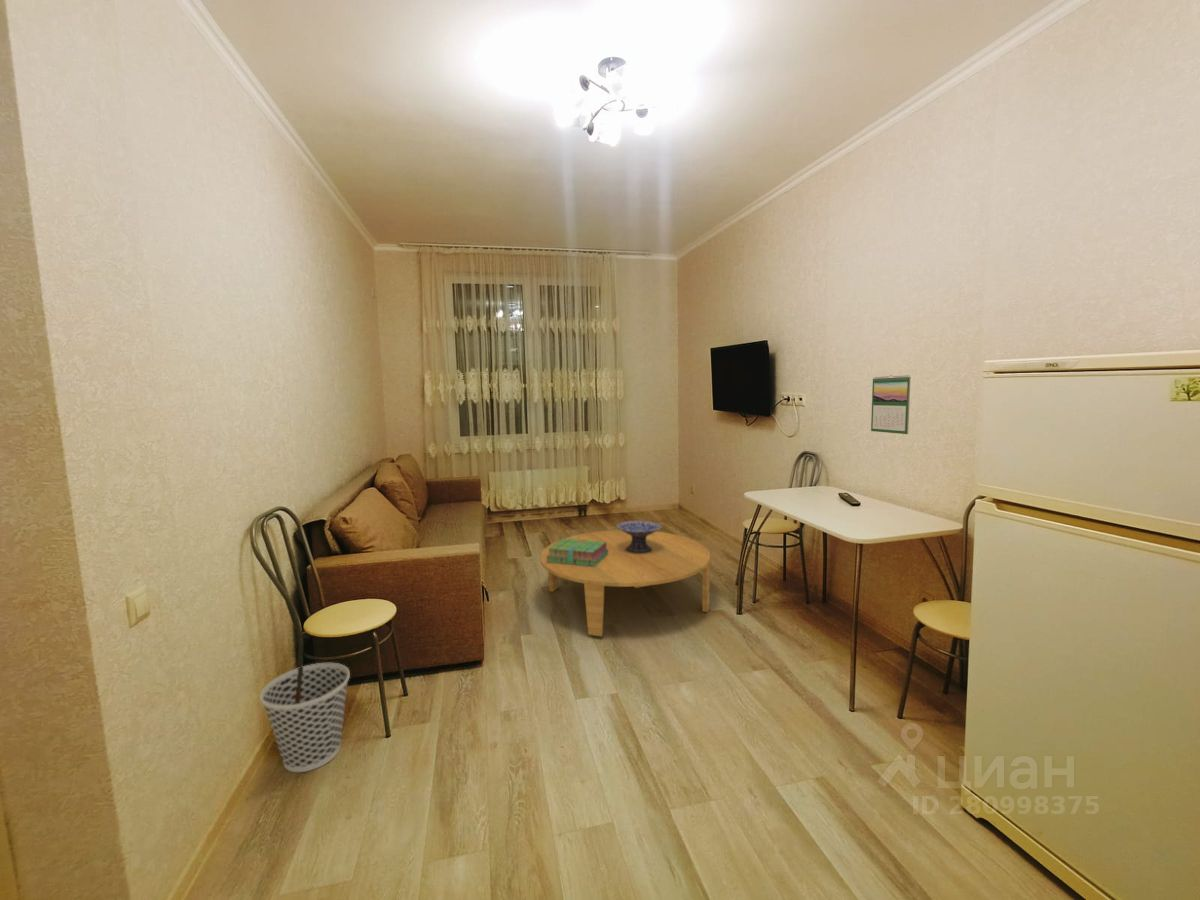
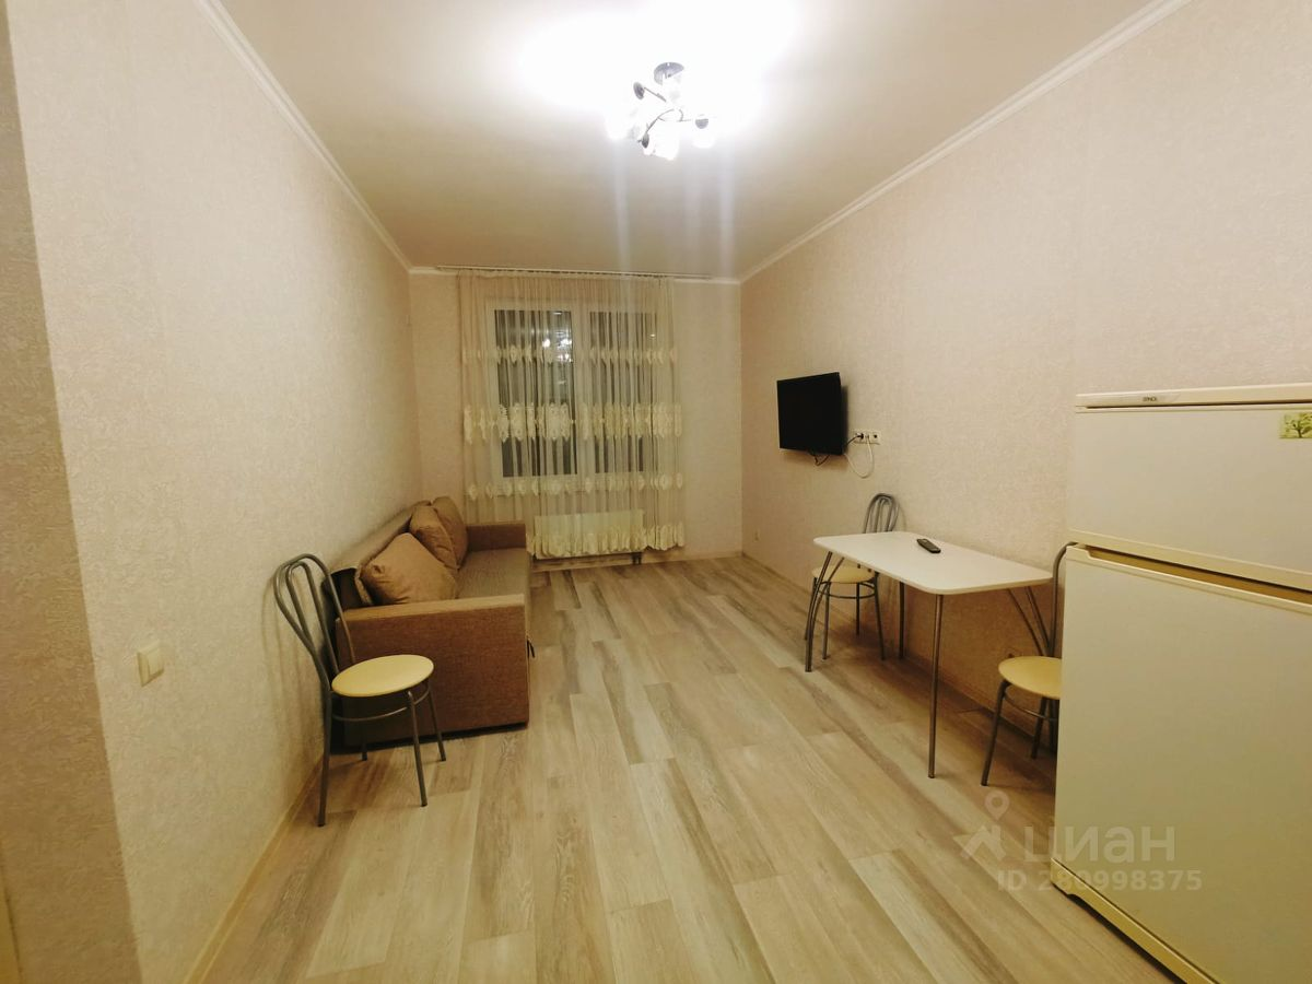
- calendar (889, 404)
- wastebasket (309, 718)
- decorative bowl (639, 537)
- coffee table (625, 575)
- stack of books (577, 551)
